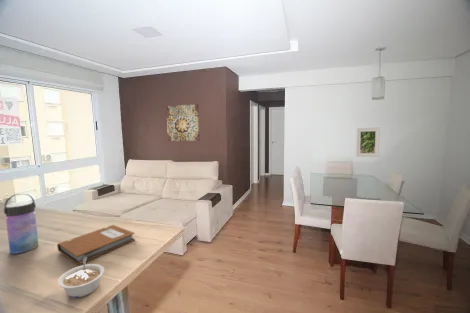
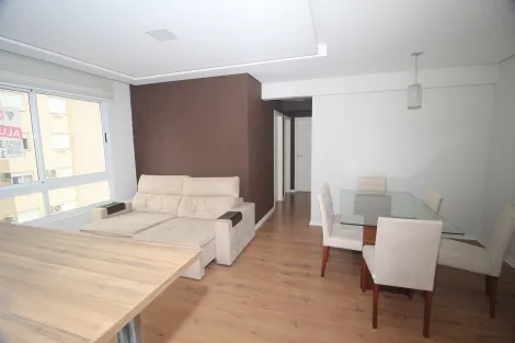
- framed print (367, 142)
- water bottle (21, 221)
- wall art (182, 123)
- legume (81, 279)
- notebook (99, 240)
